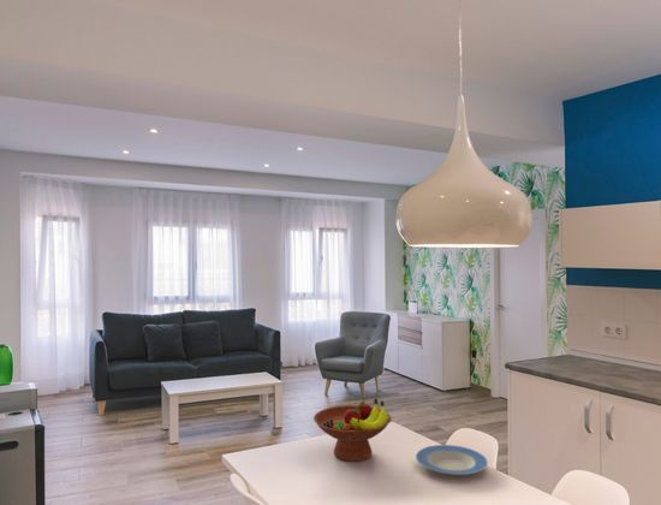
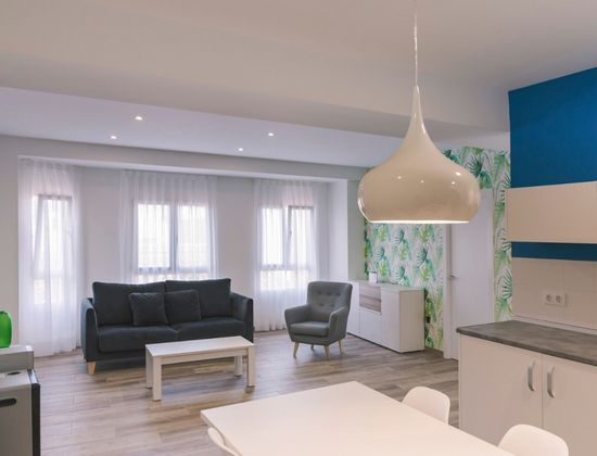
- fruit bowl (352, 428)
- plate (451, 462)
